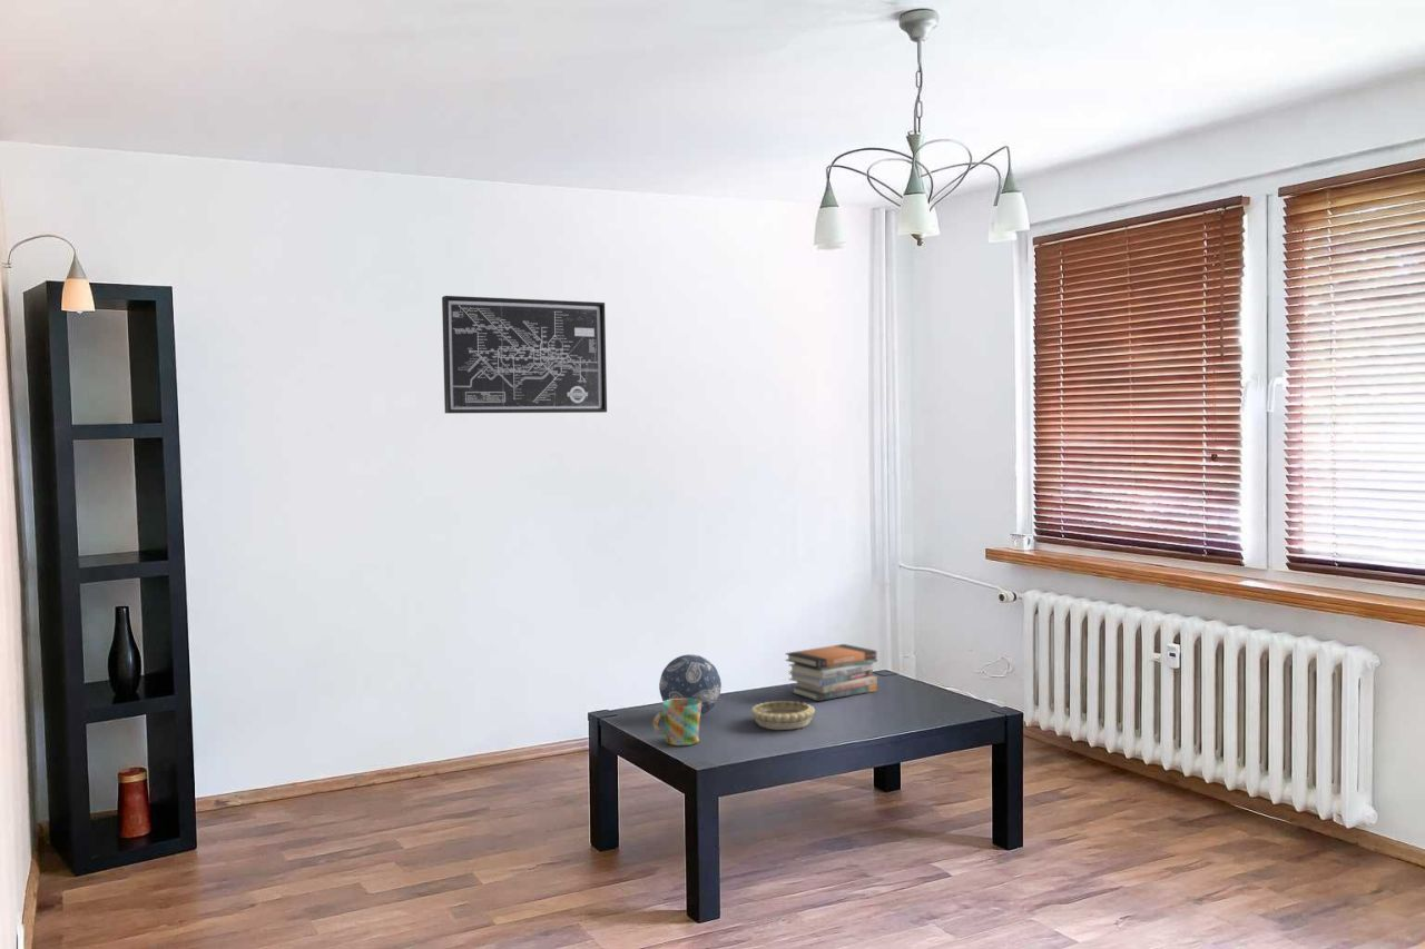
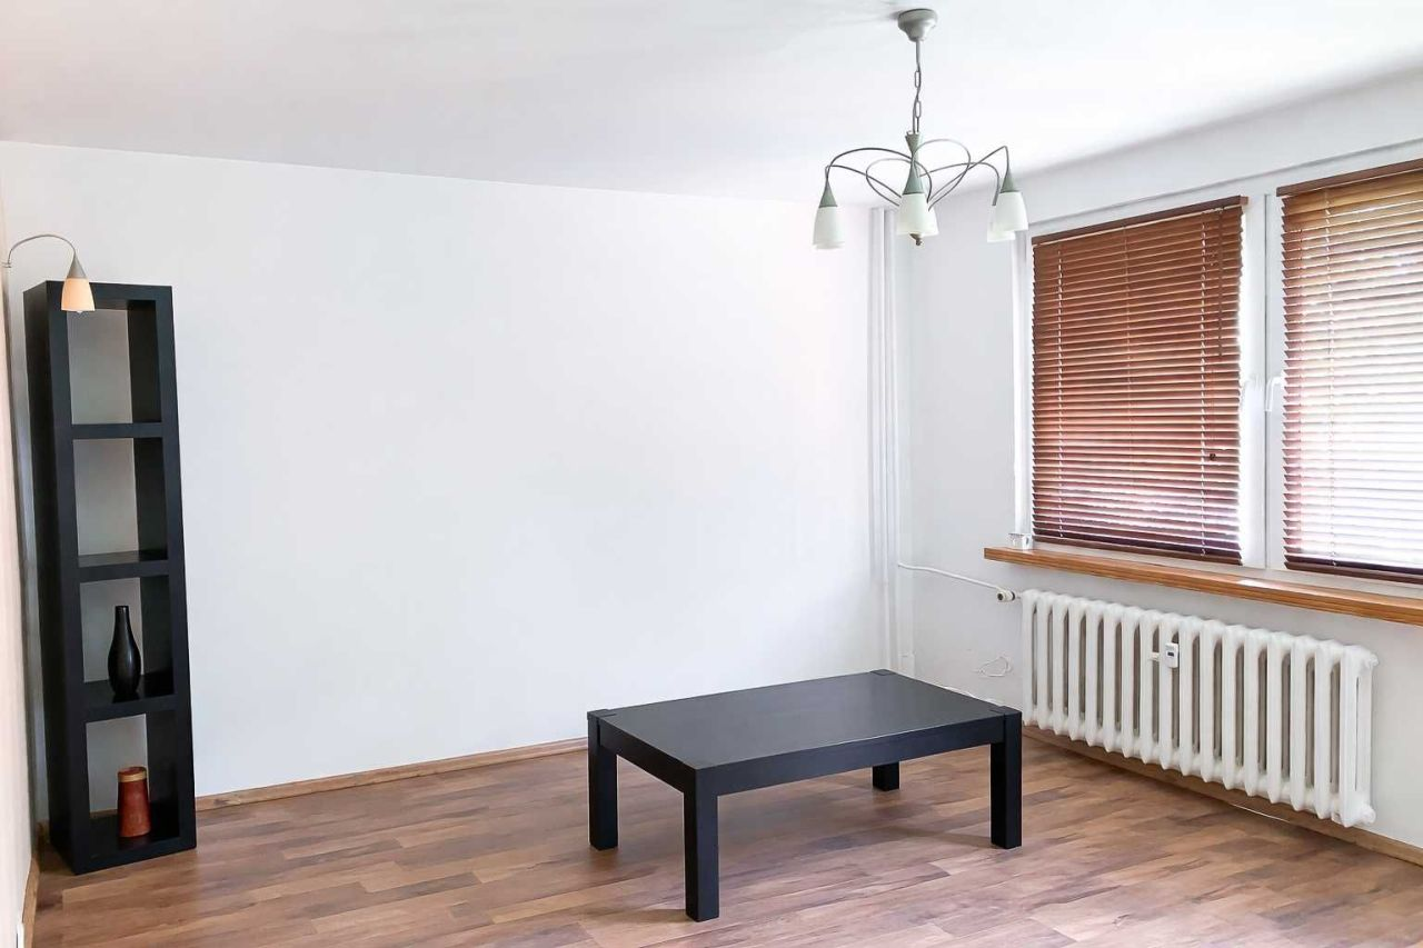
- mug (677, 722)
- wall art (527, 356)
- decorative bowl (783, 714)
- book stack (832, 672)
- decorative ball (689, 685)
